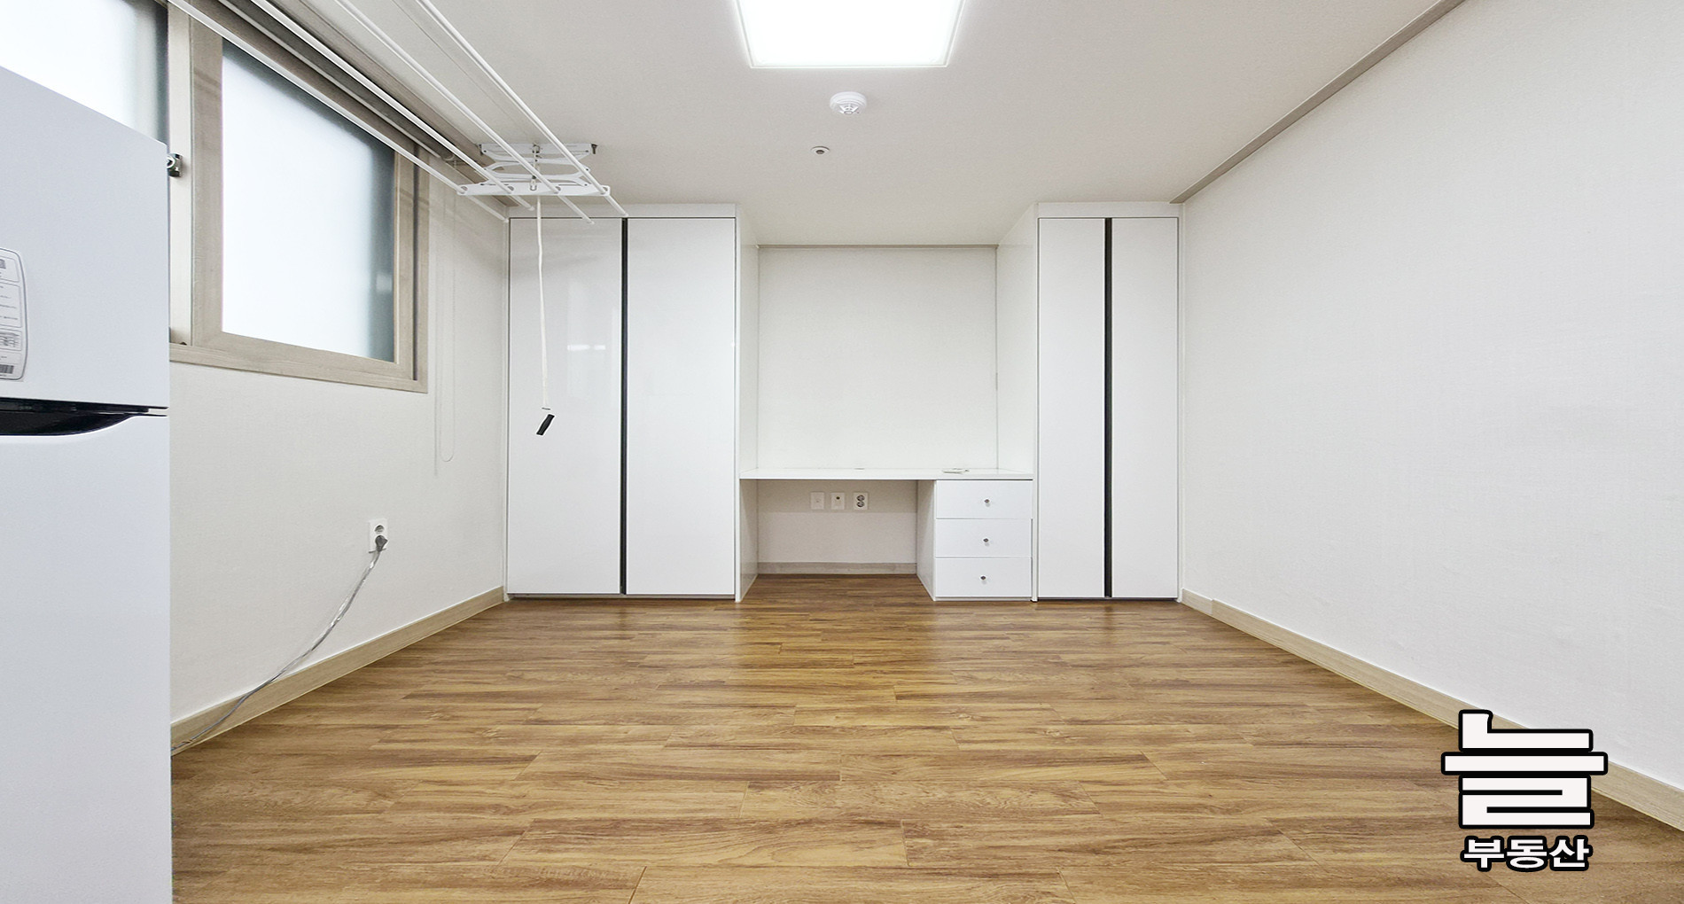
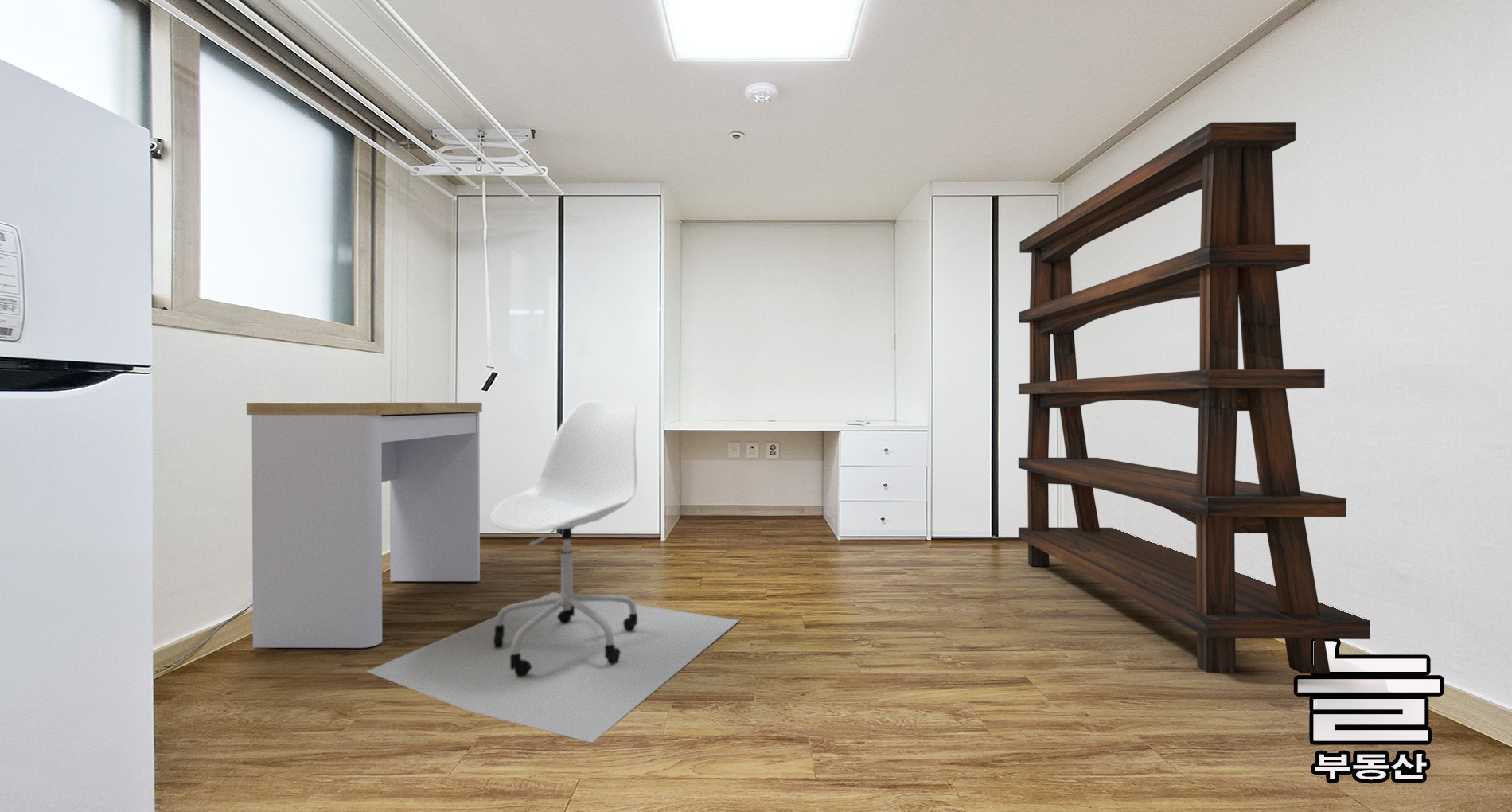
+ desk (381, 506)
+ bookshelf (1148, 400)
+ office chair (567, 523)
